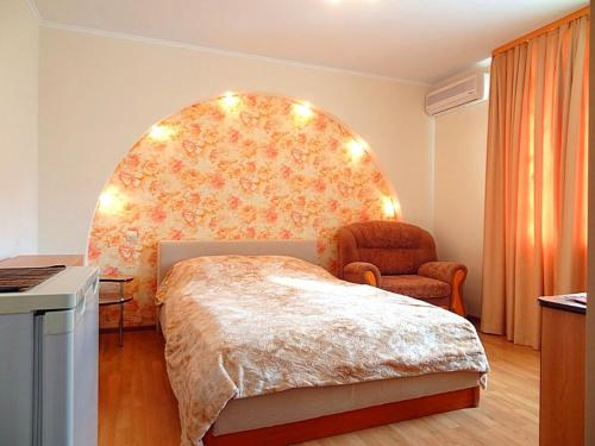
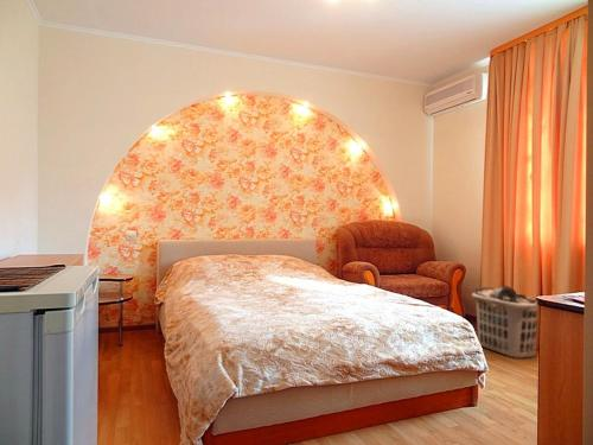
+ clothes hamper (505, 318)
